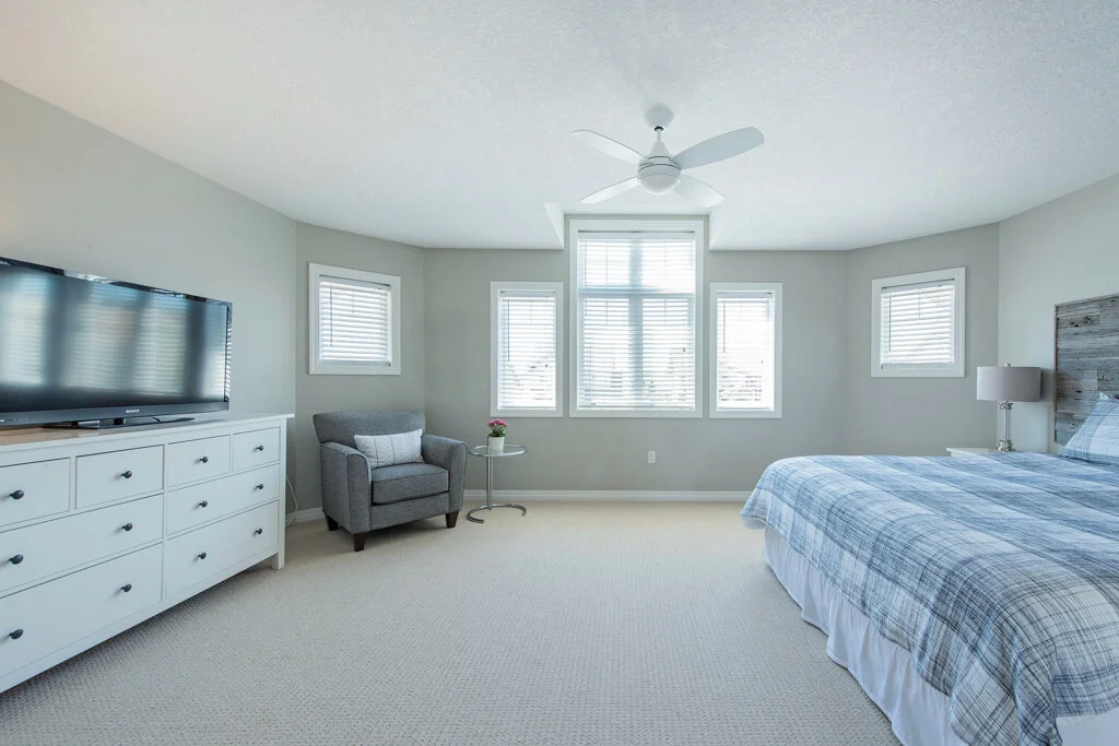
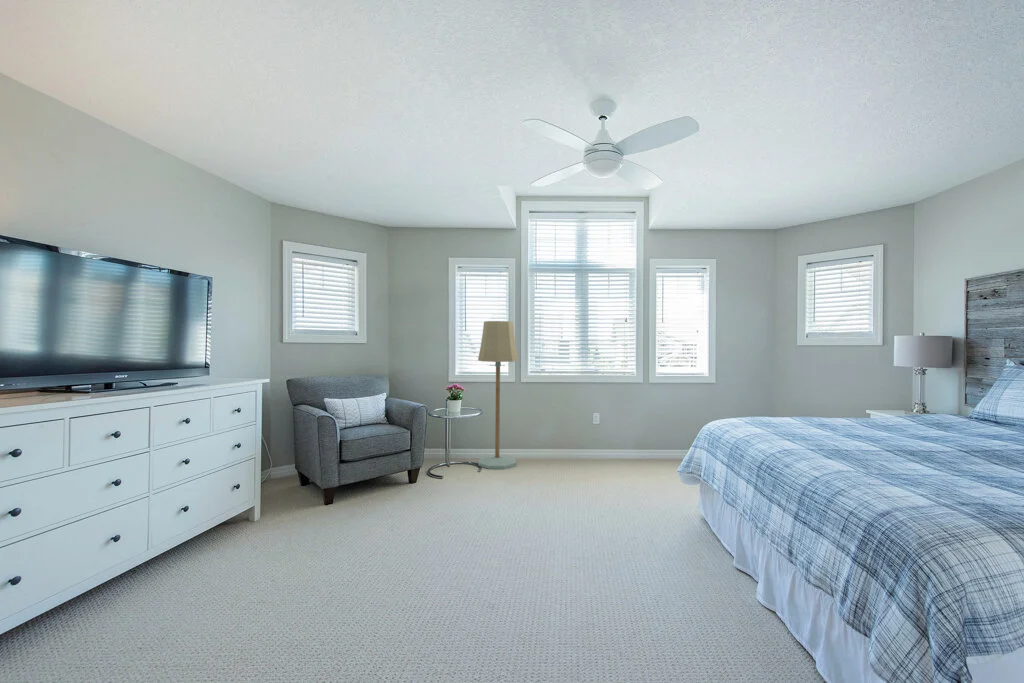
+ floor lamp (497, 392)
